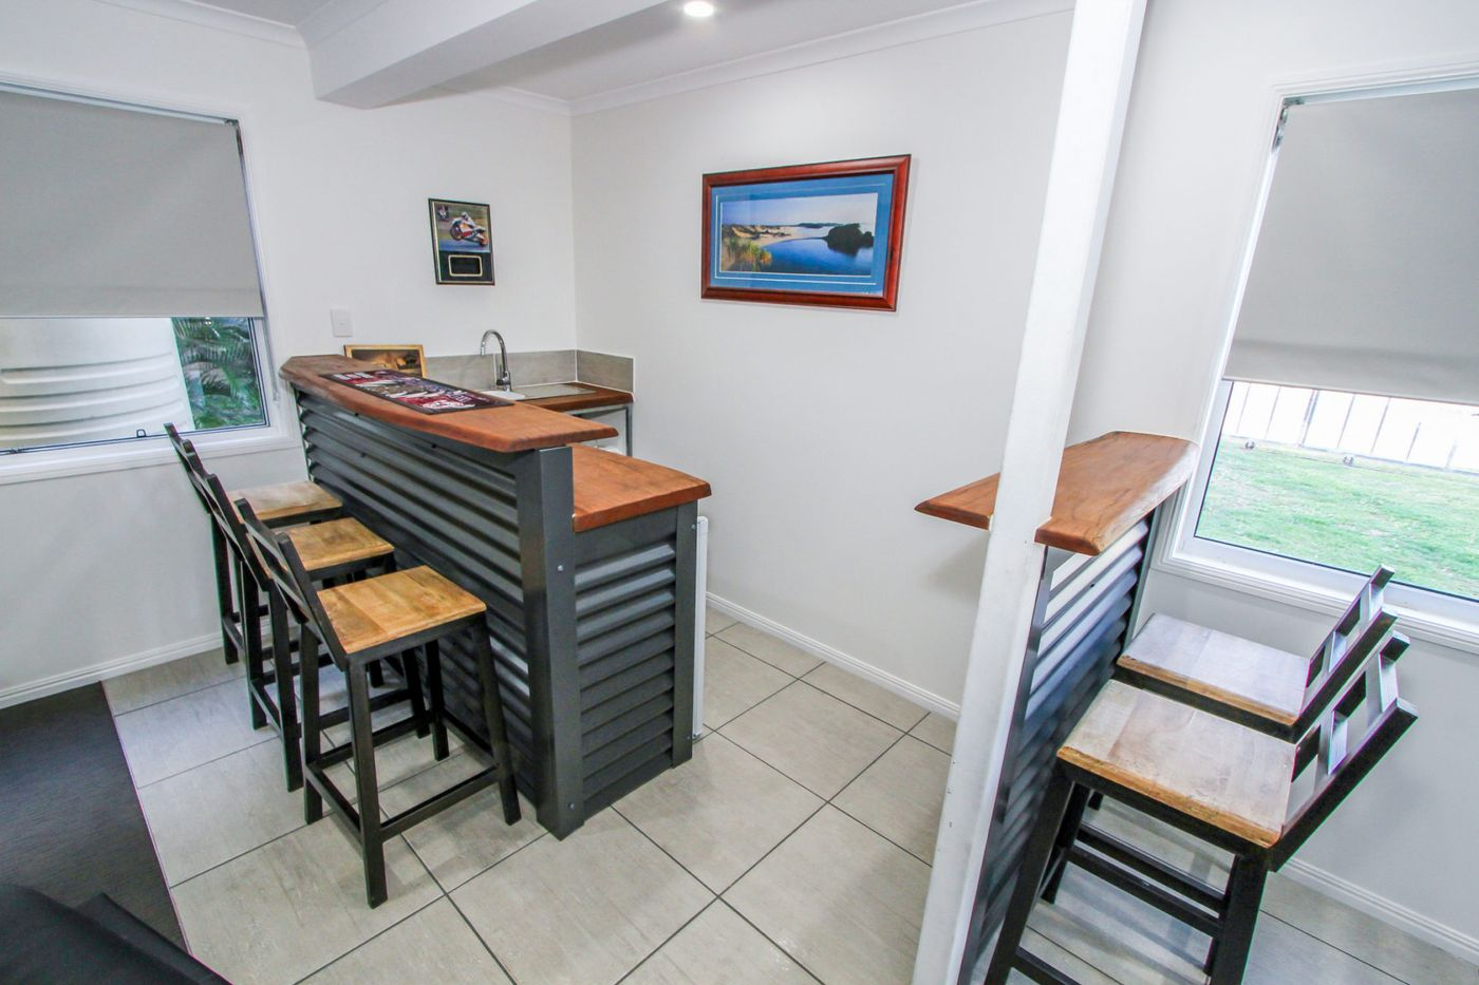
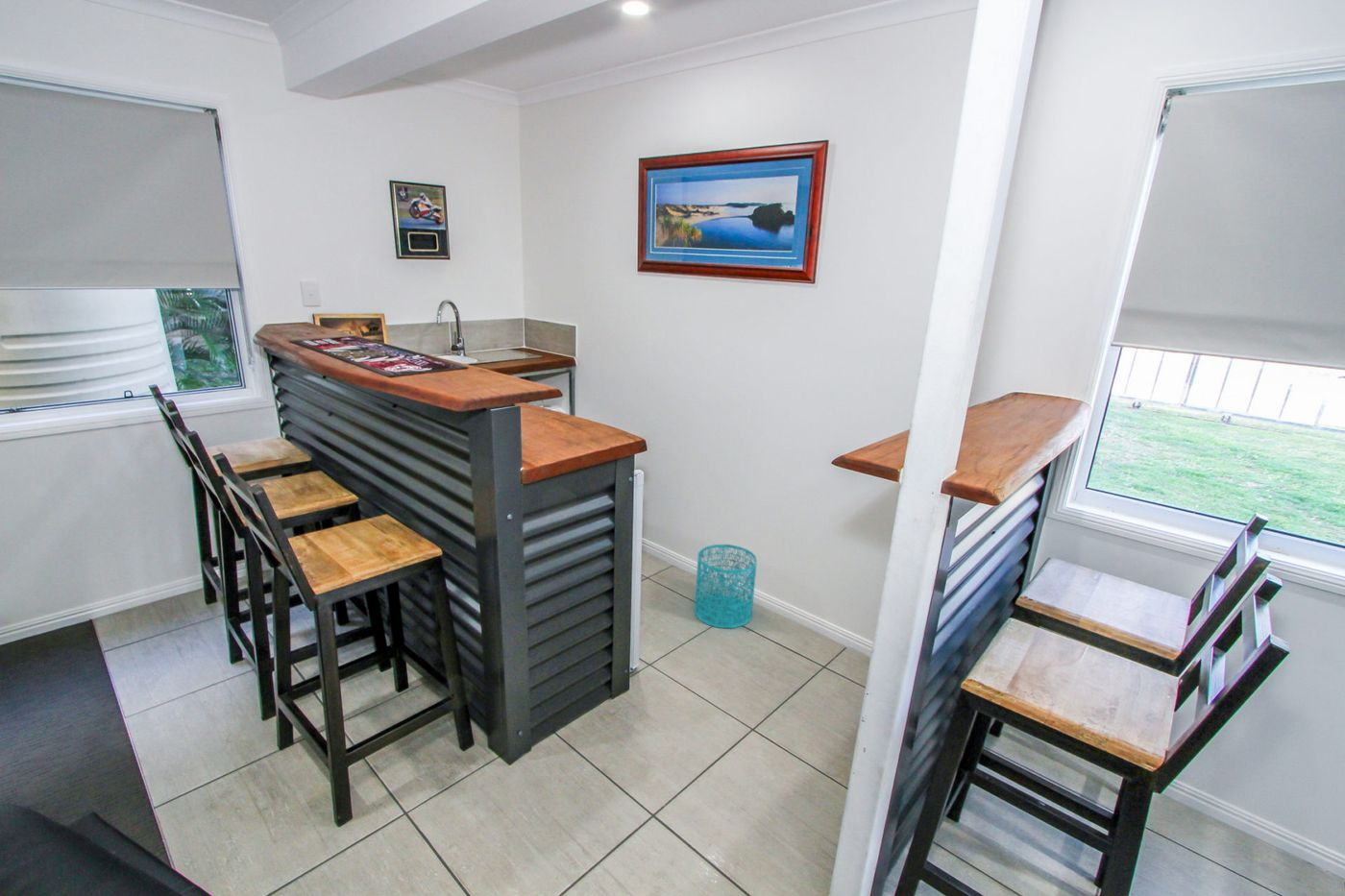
+ wastebasket (724, 585)
